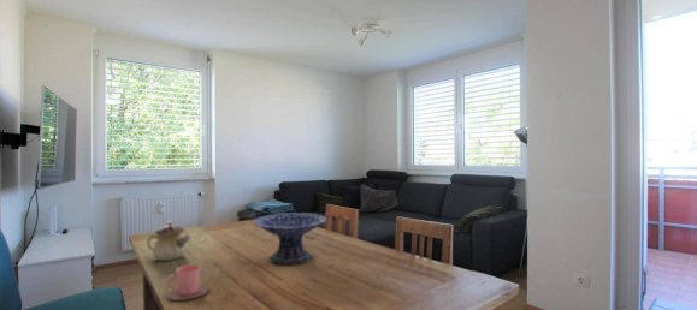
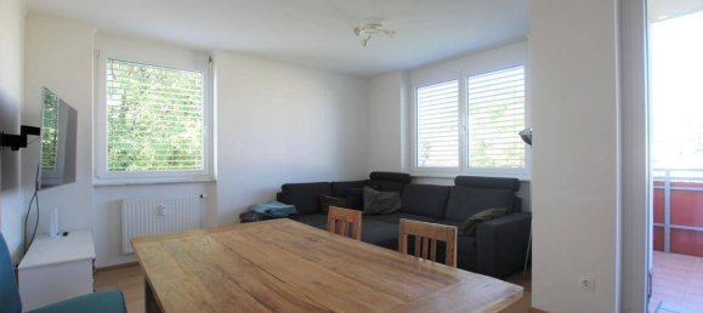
- teapot (167, 238)
- cup (188, 280)
- decorative bowl (290, 238)
